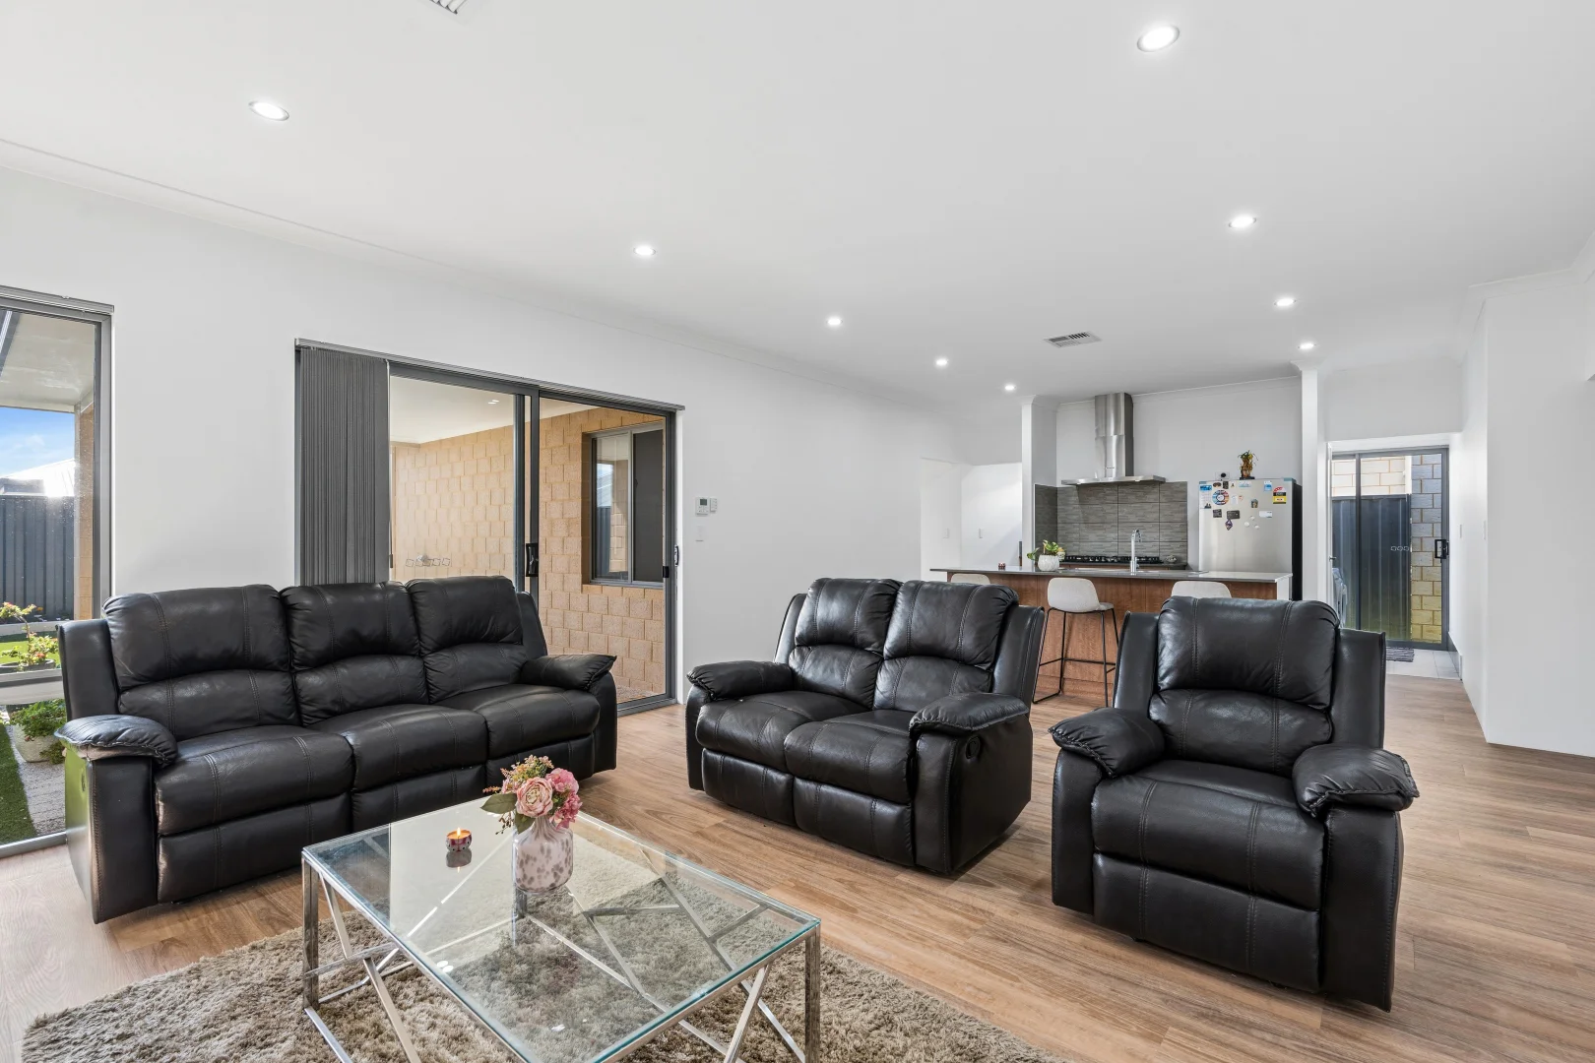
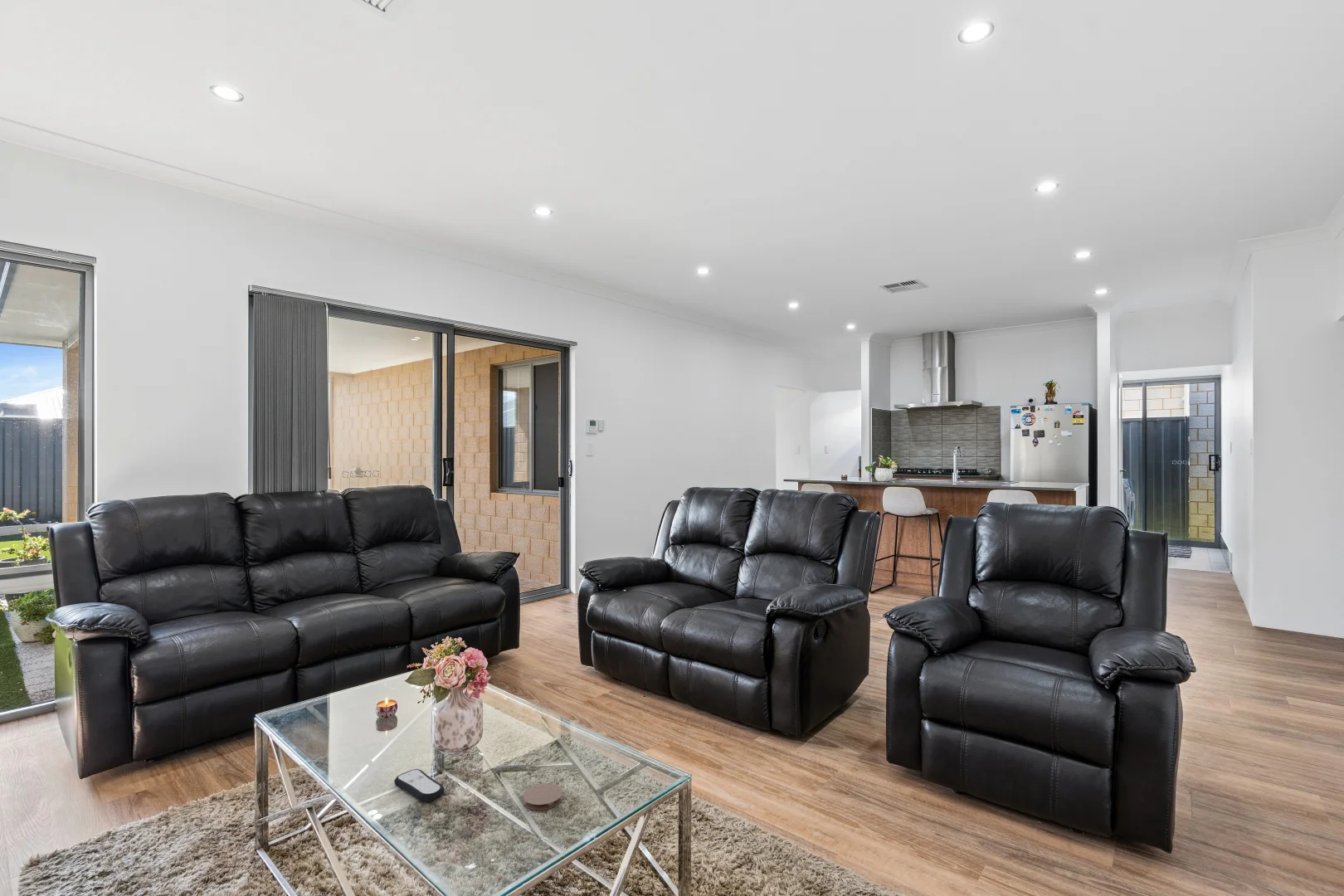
+ remote control (420, 785)
+ coaster (543, 796)
